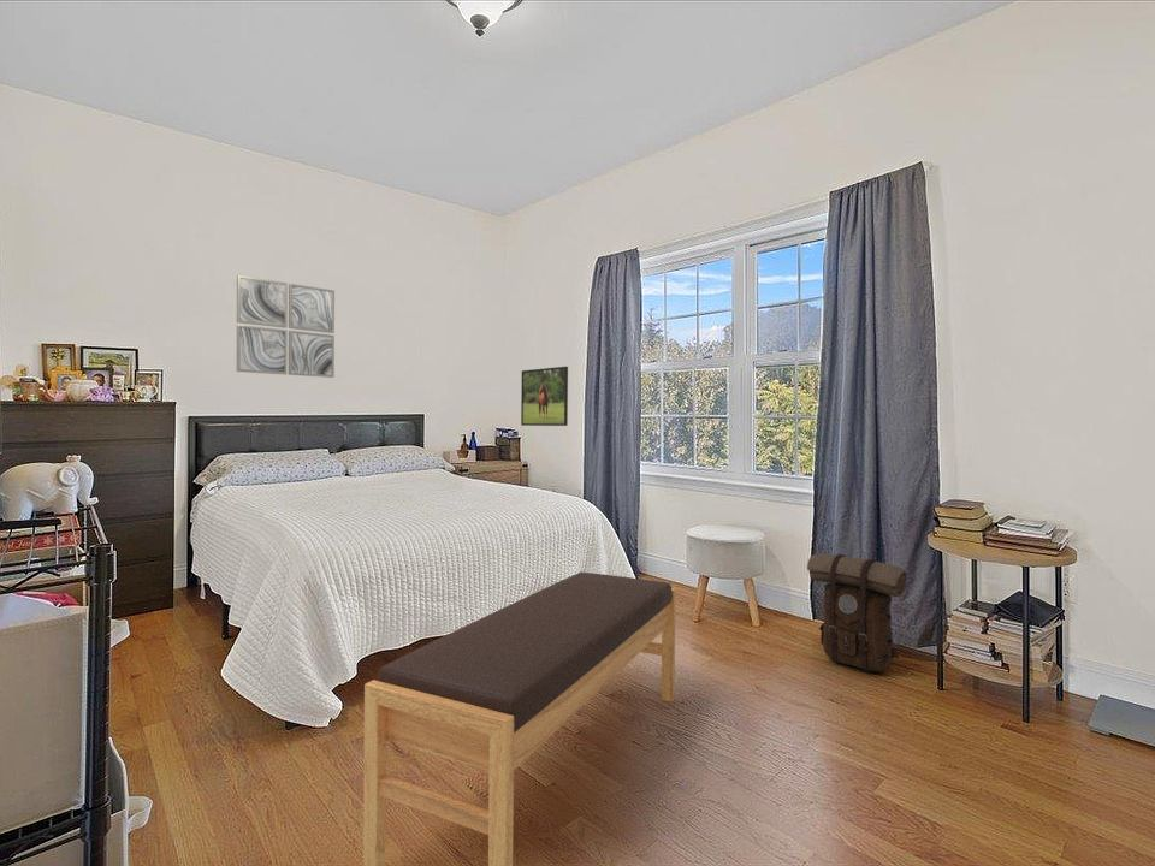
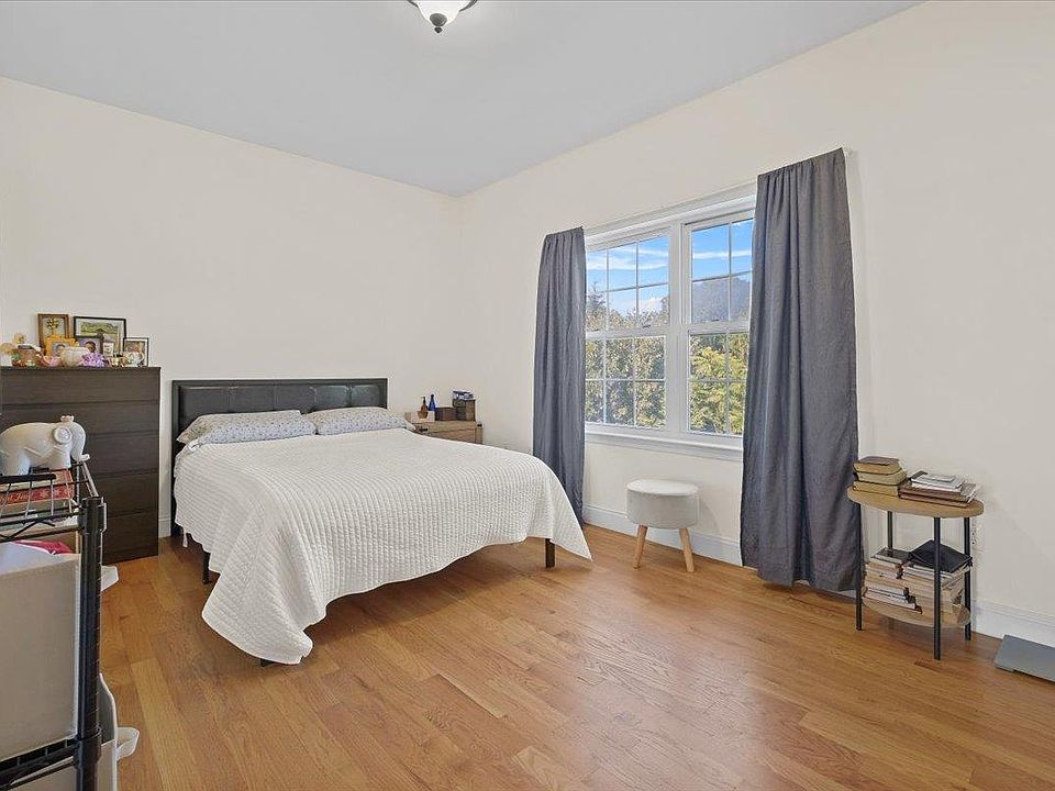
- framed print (543, 397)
- wall art (286, 330)
- backpack (861, 609)
- bench (556, 689)
